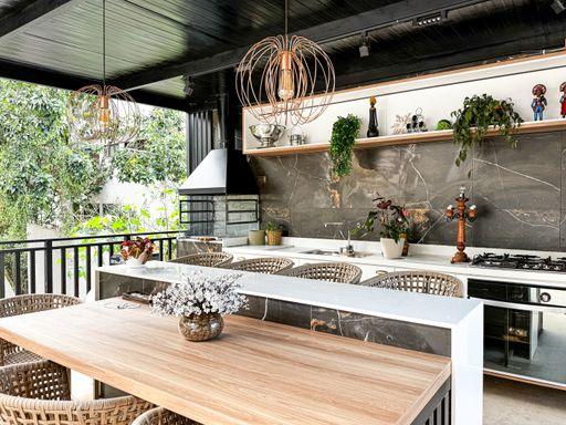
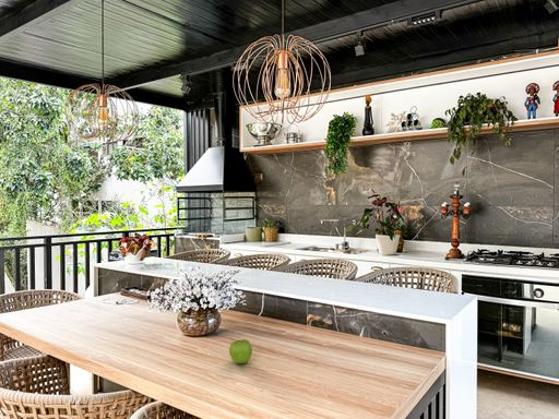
+ fruit (240, 350)
